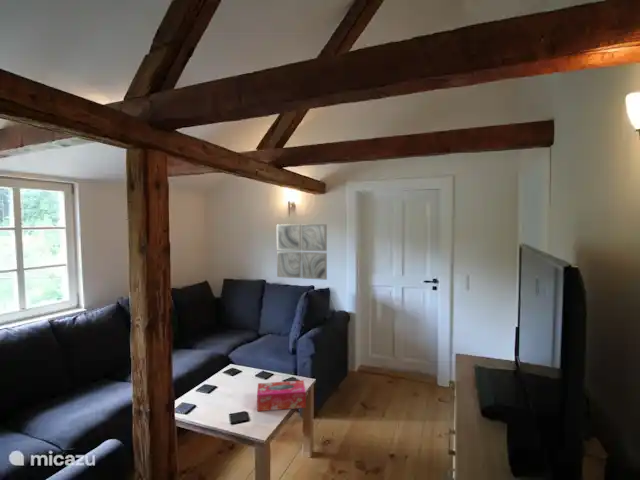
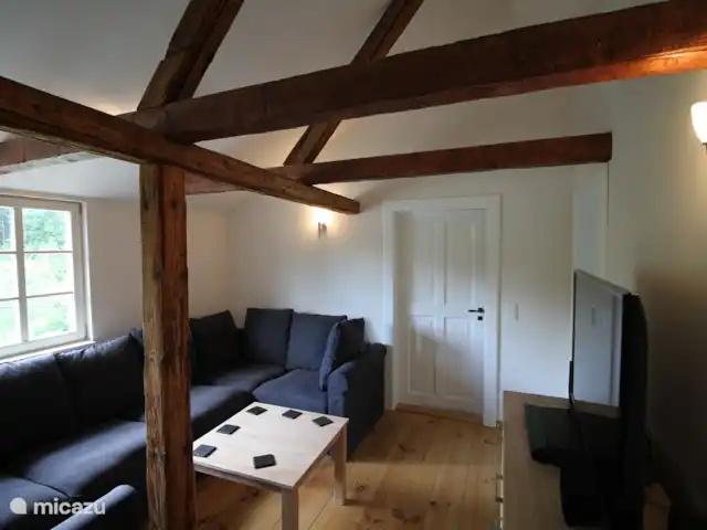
- wall art (301, 250)
- tissue box (281, 395)
